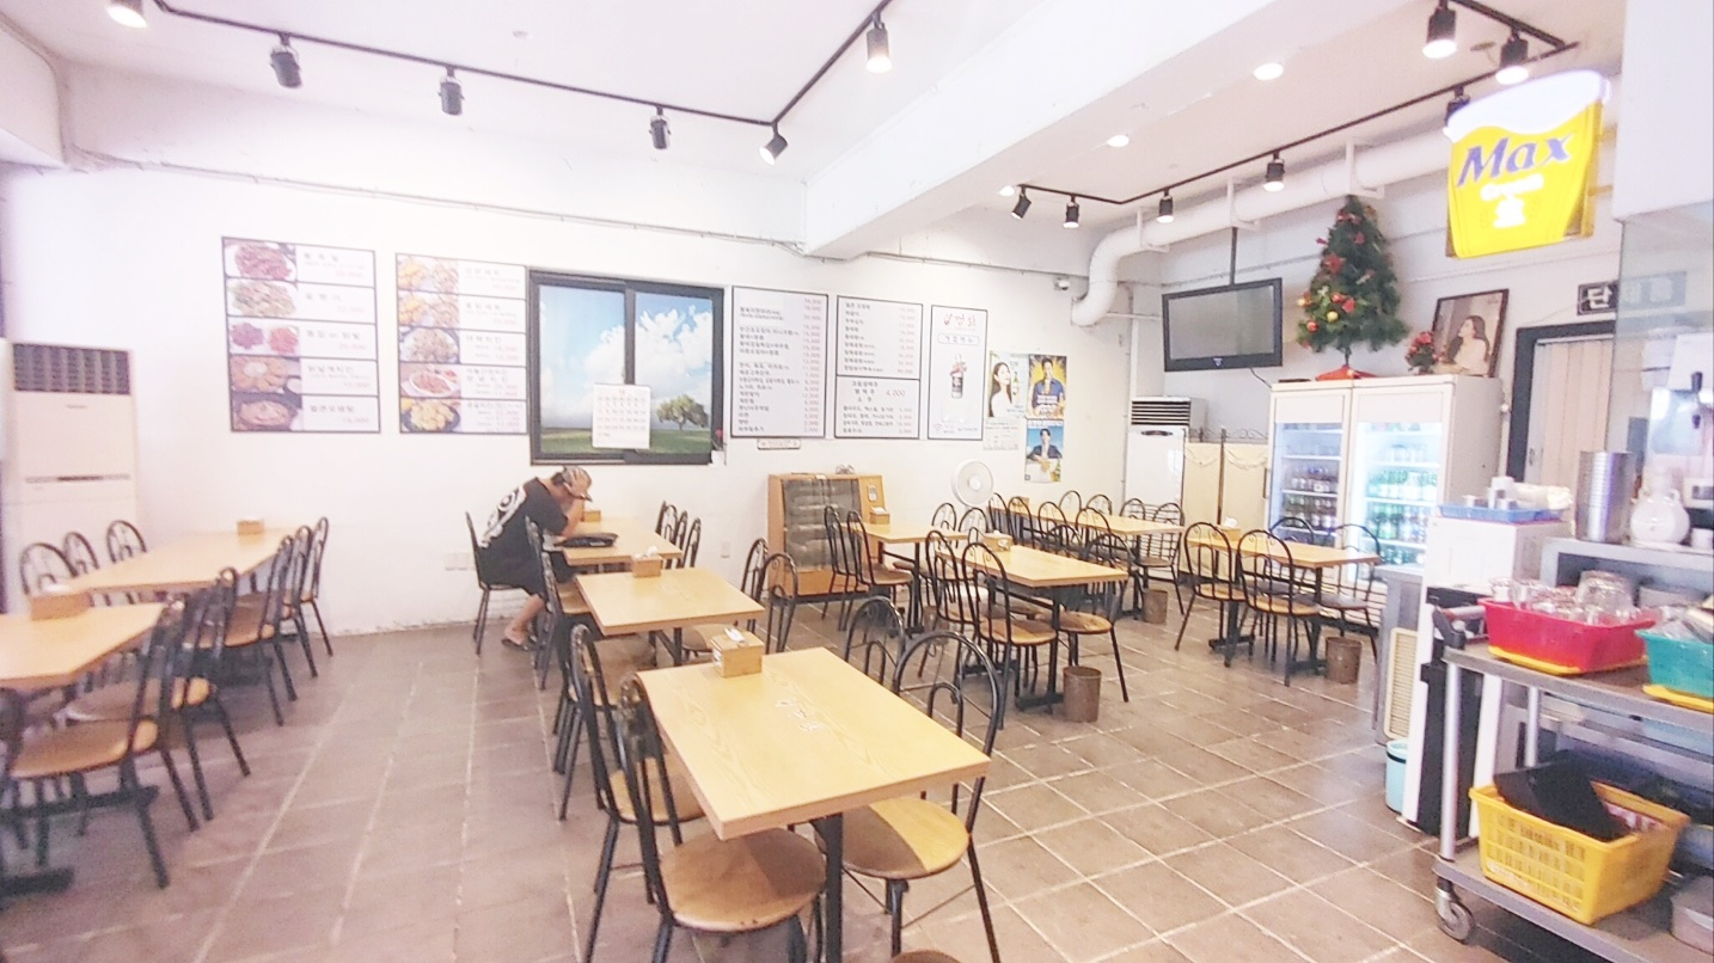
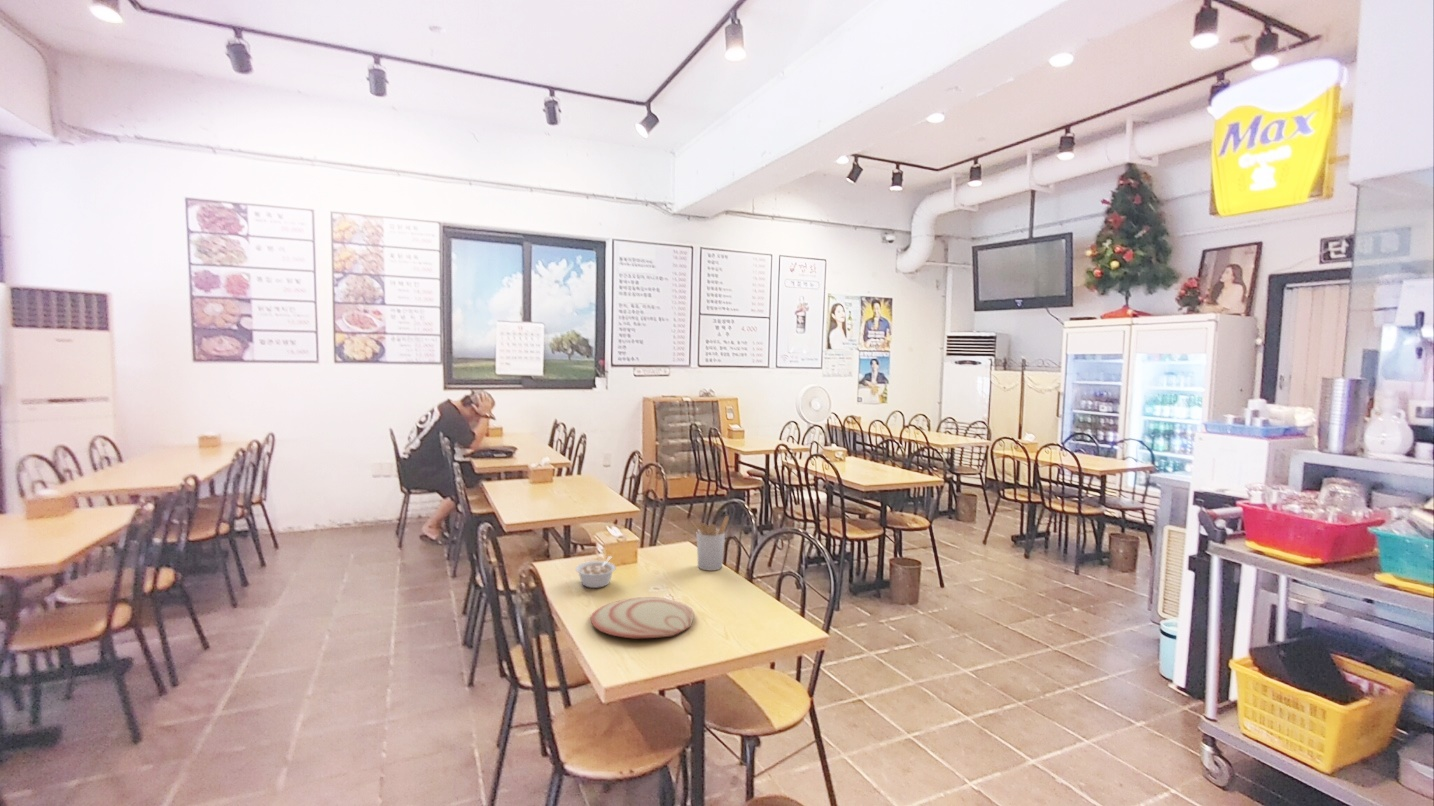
+ utensil holder (709, 542)
+ plate (642, 612)
+ legume (595, 573)
